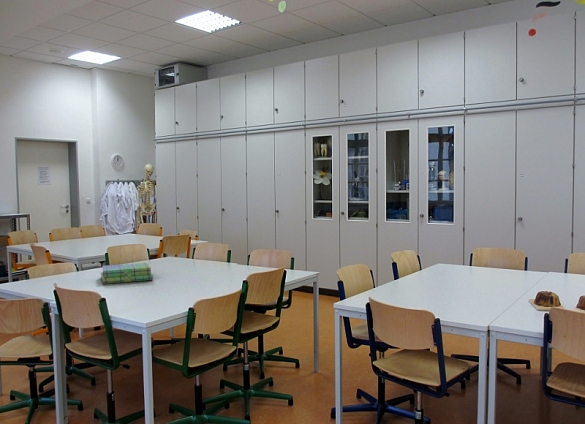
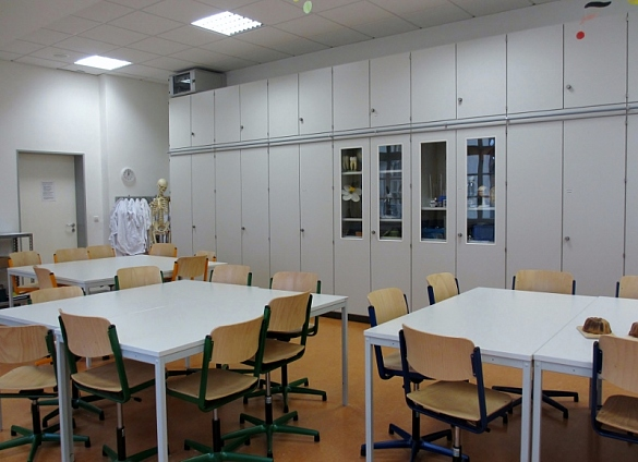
- stack of books (126, 272)
